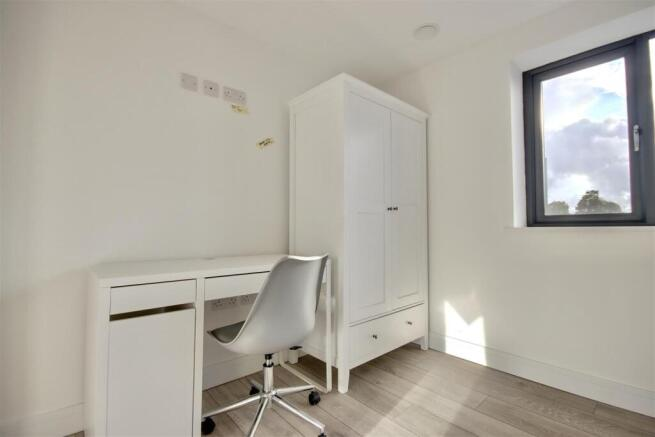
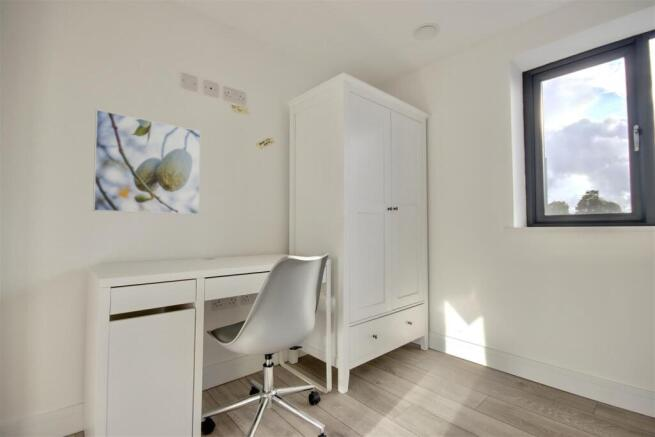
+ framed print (152, 167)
